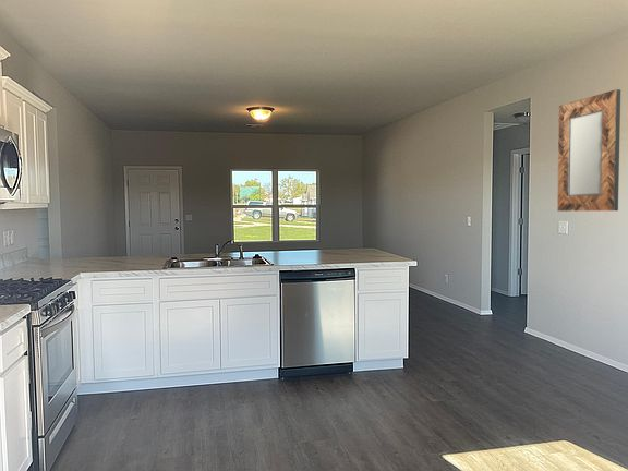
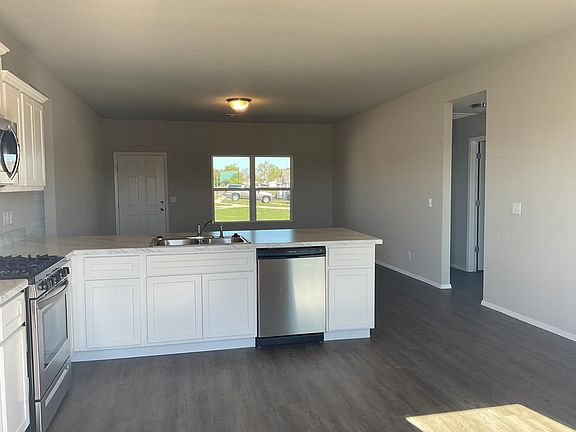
- home mirror (585, 155)
